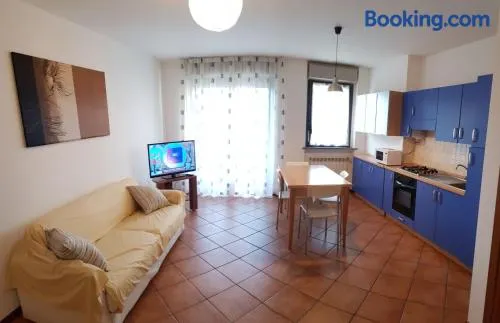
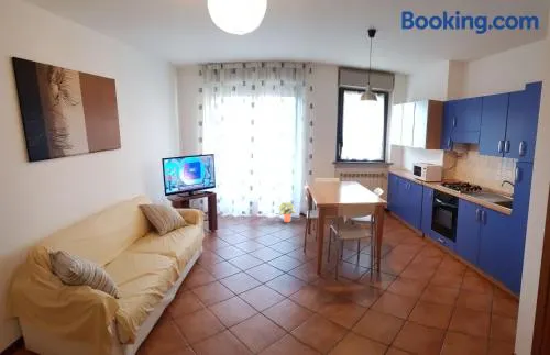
+ potted plant (287, 211)
